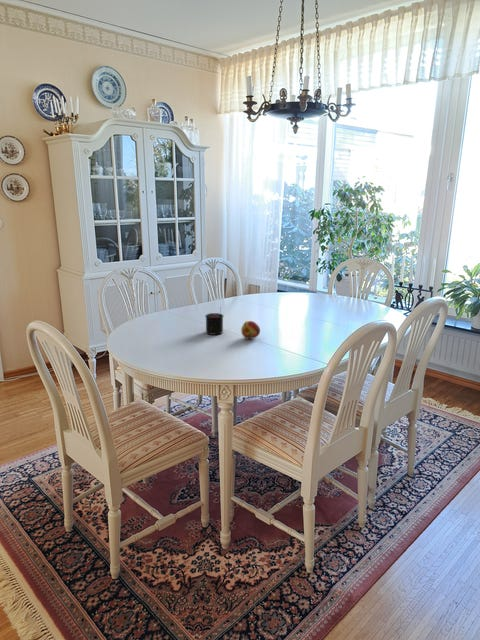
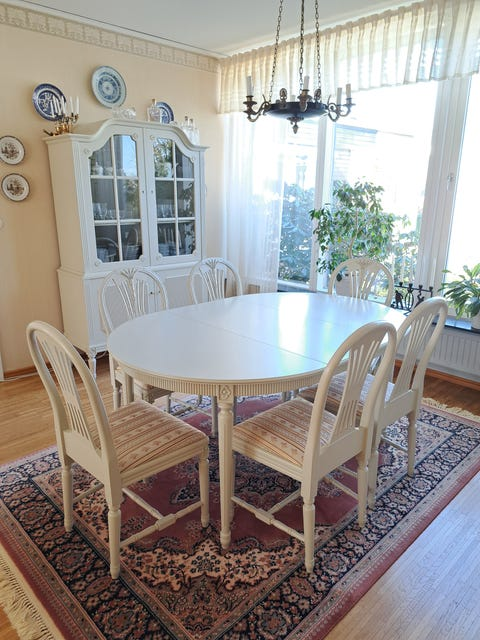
- fruit (250, 329)
- candle (214, 319)
